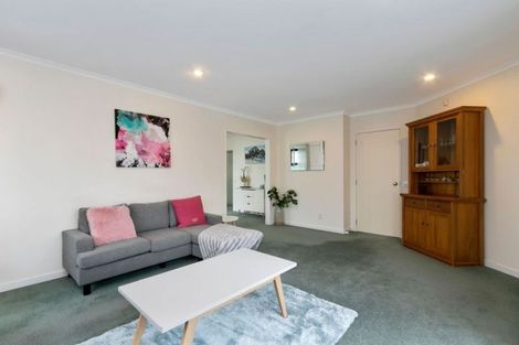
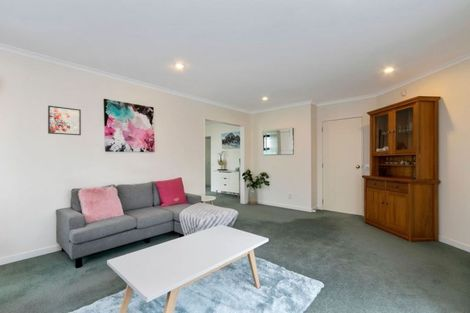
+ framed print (65, 121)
